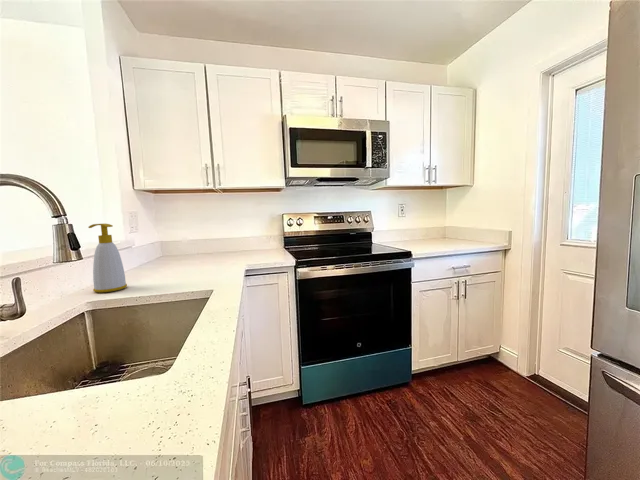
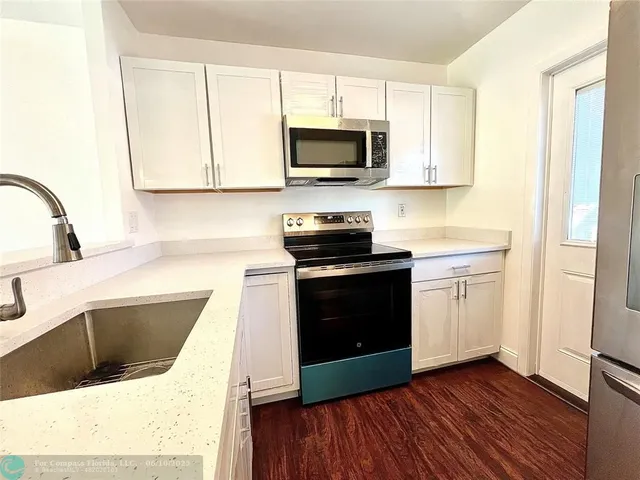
- soap bottle (106, 256)
